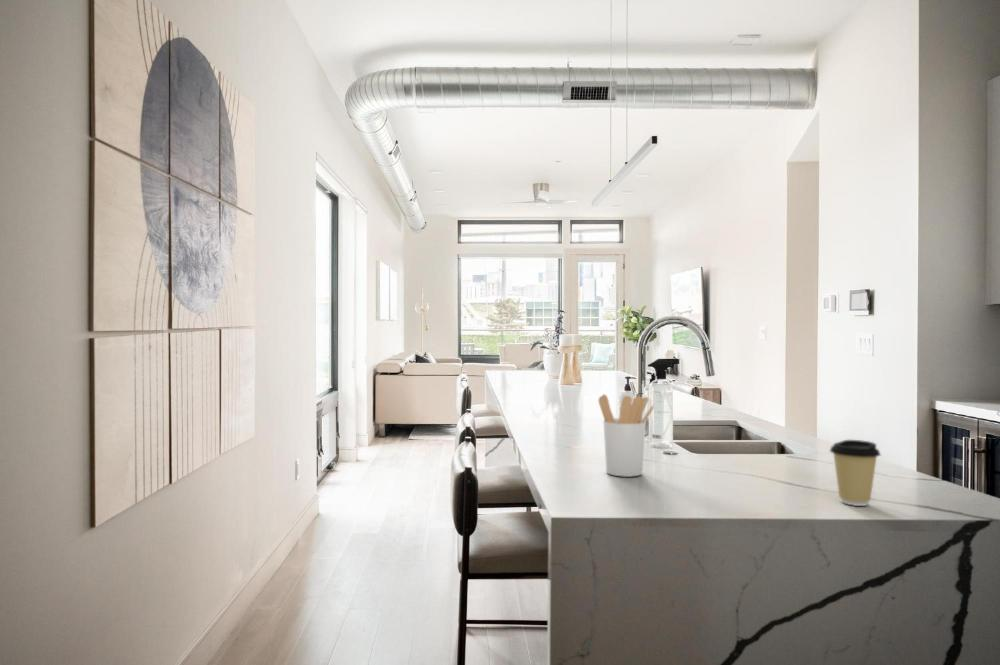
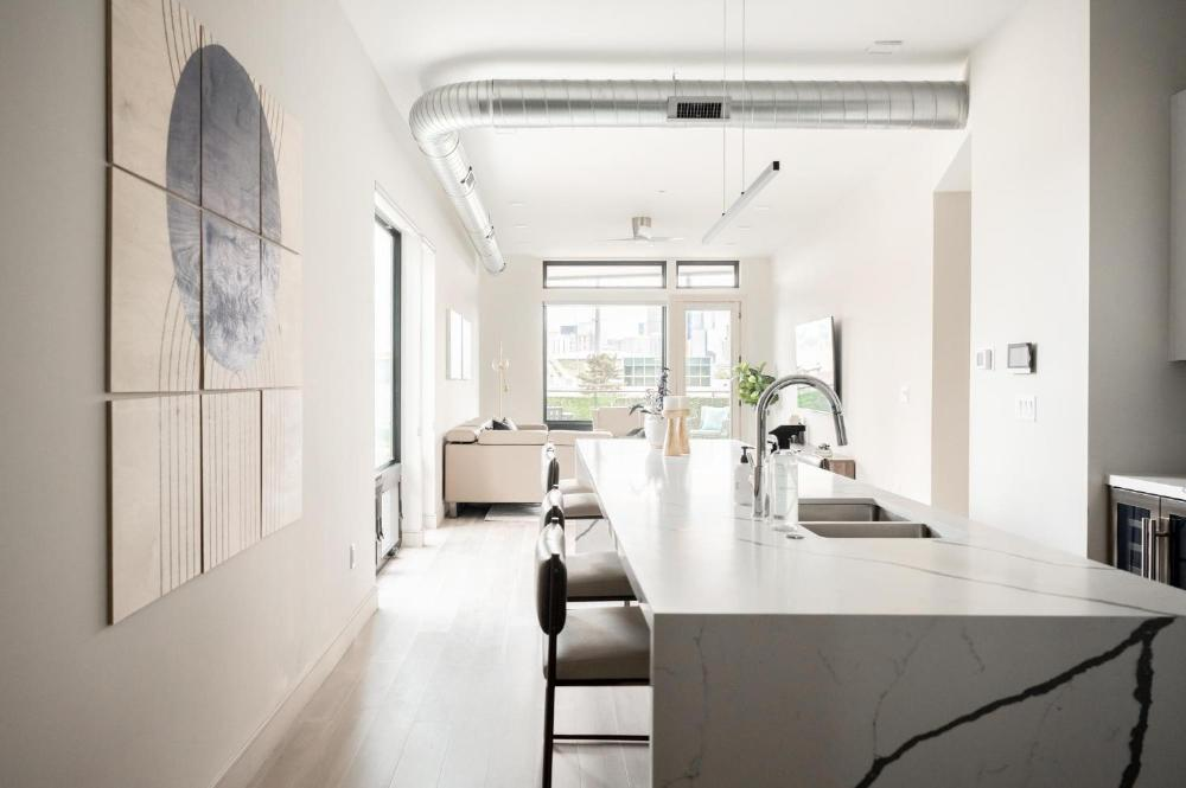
- utensil holder (627, 432)
- coffee cup (854, 472)
